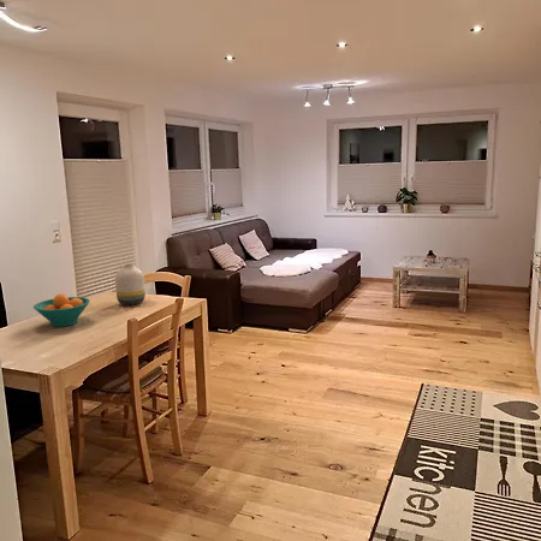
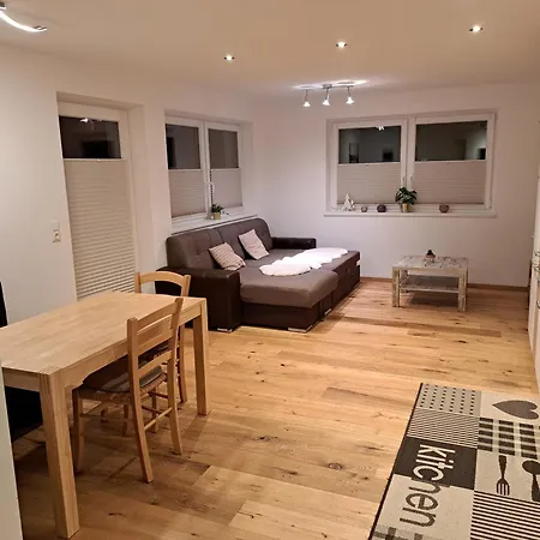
- fruit bowl (63, 308)
- vase (130, 284)
